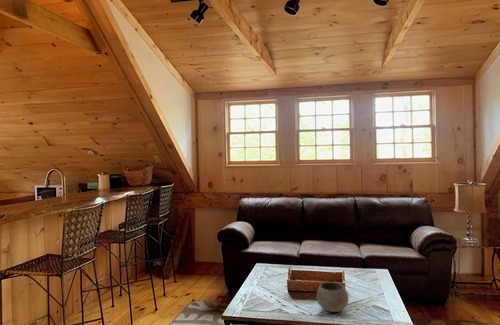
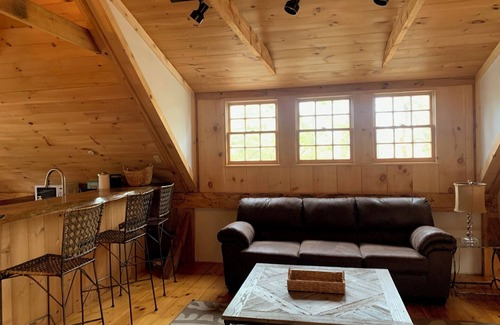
- bowl (332, 297)
